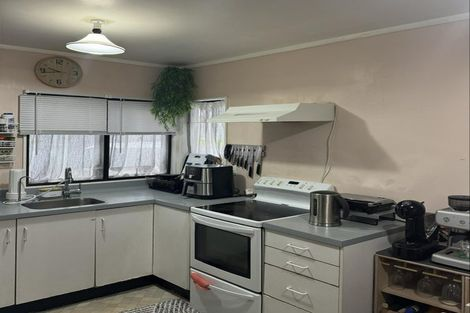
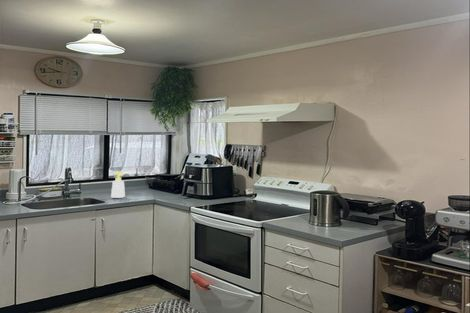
+ soap bottle (120, 184)
